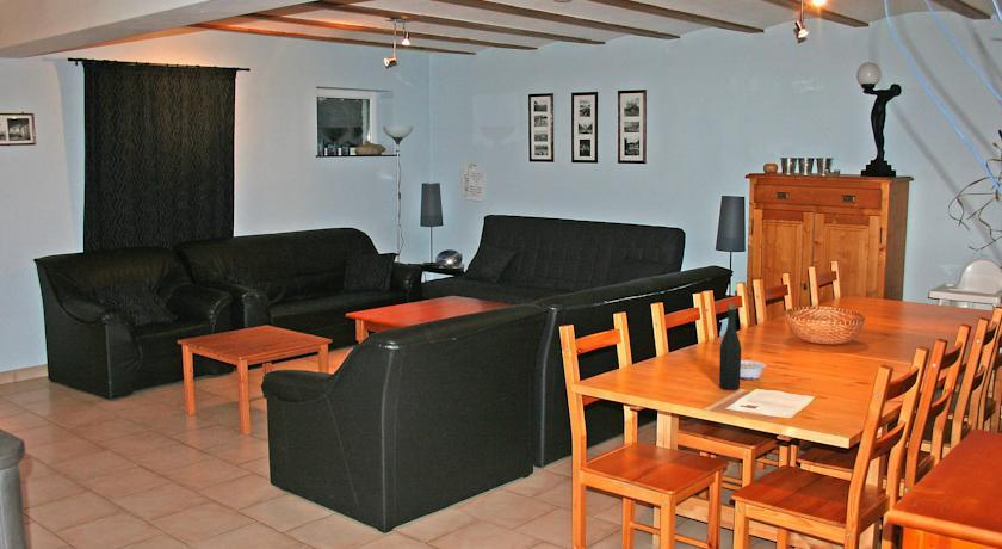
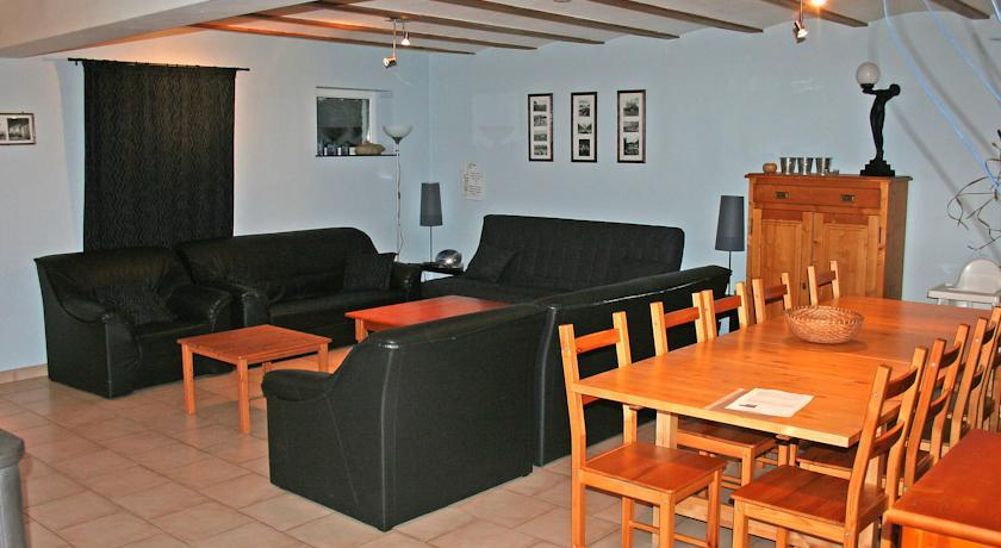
- legume (744, 369)
- bottle (730, 345)
